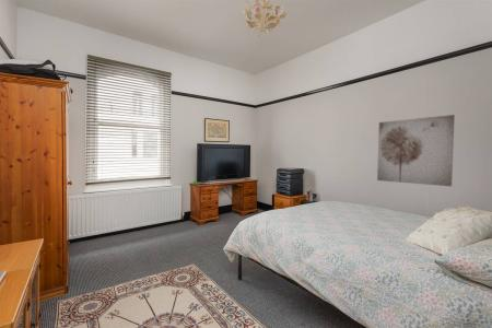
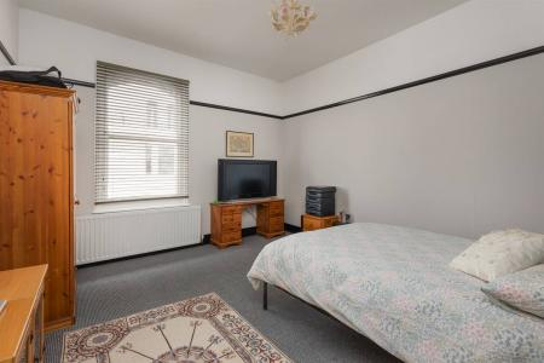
- wall art (411, 151)
